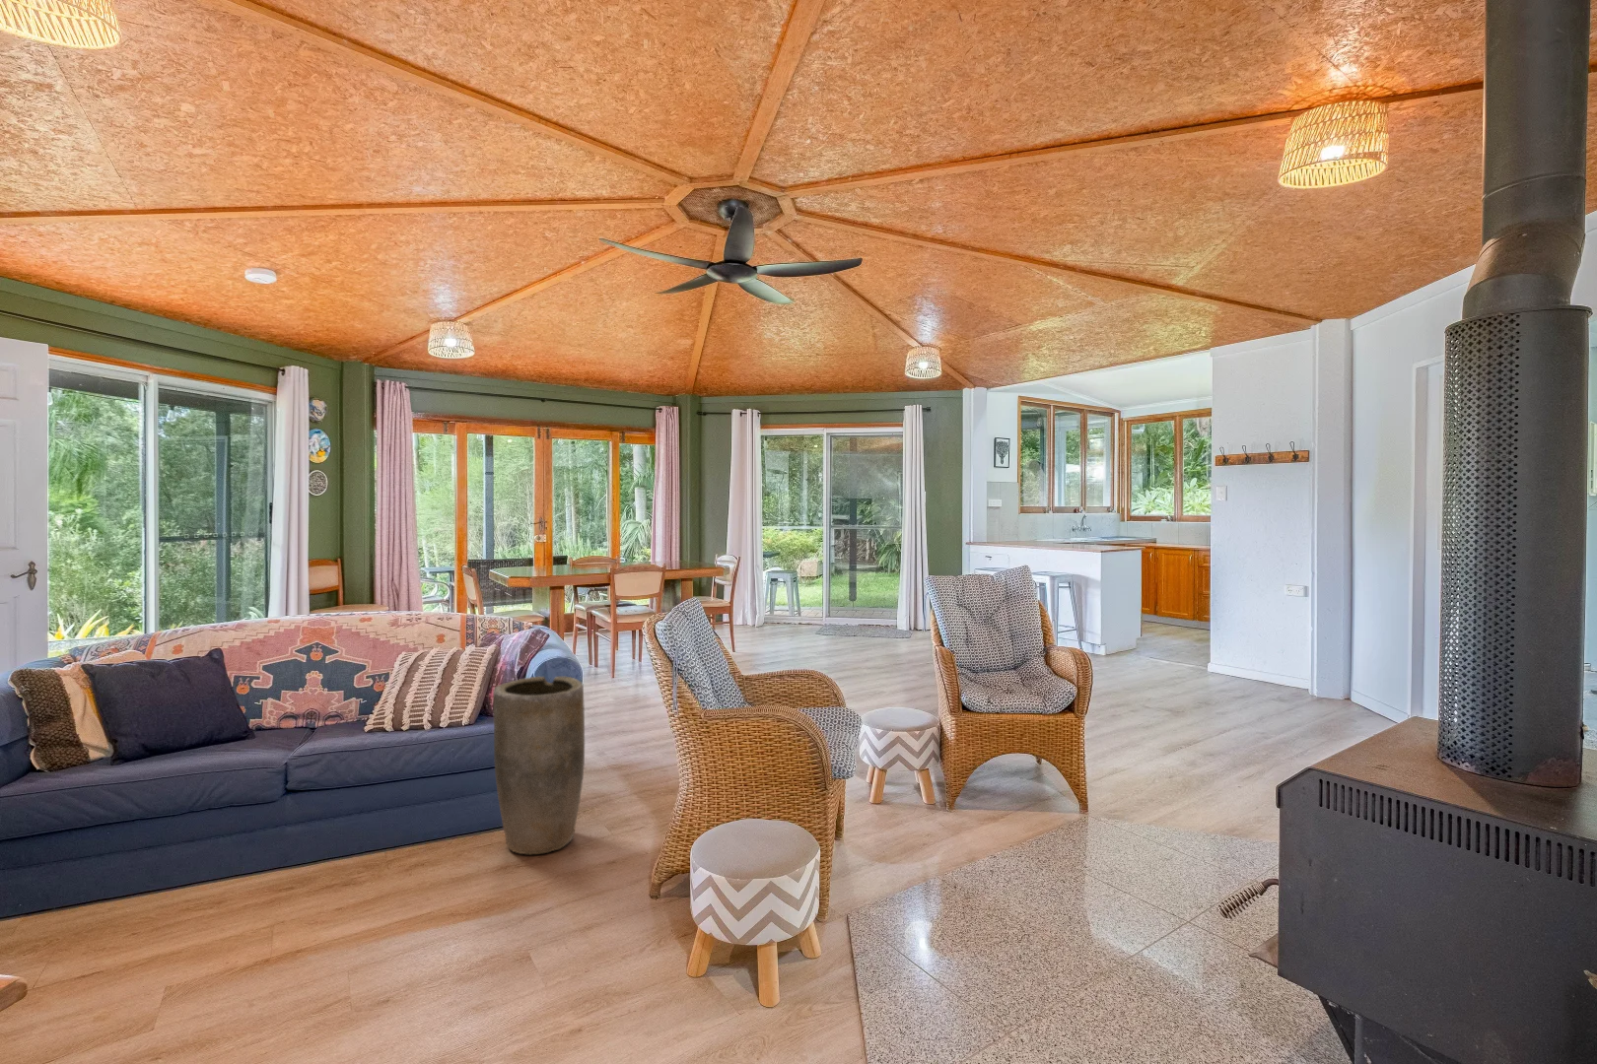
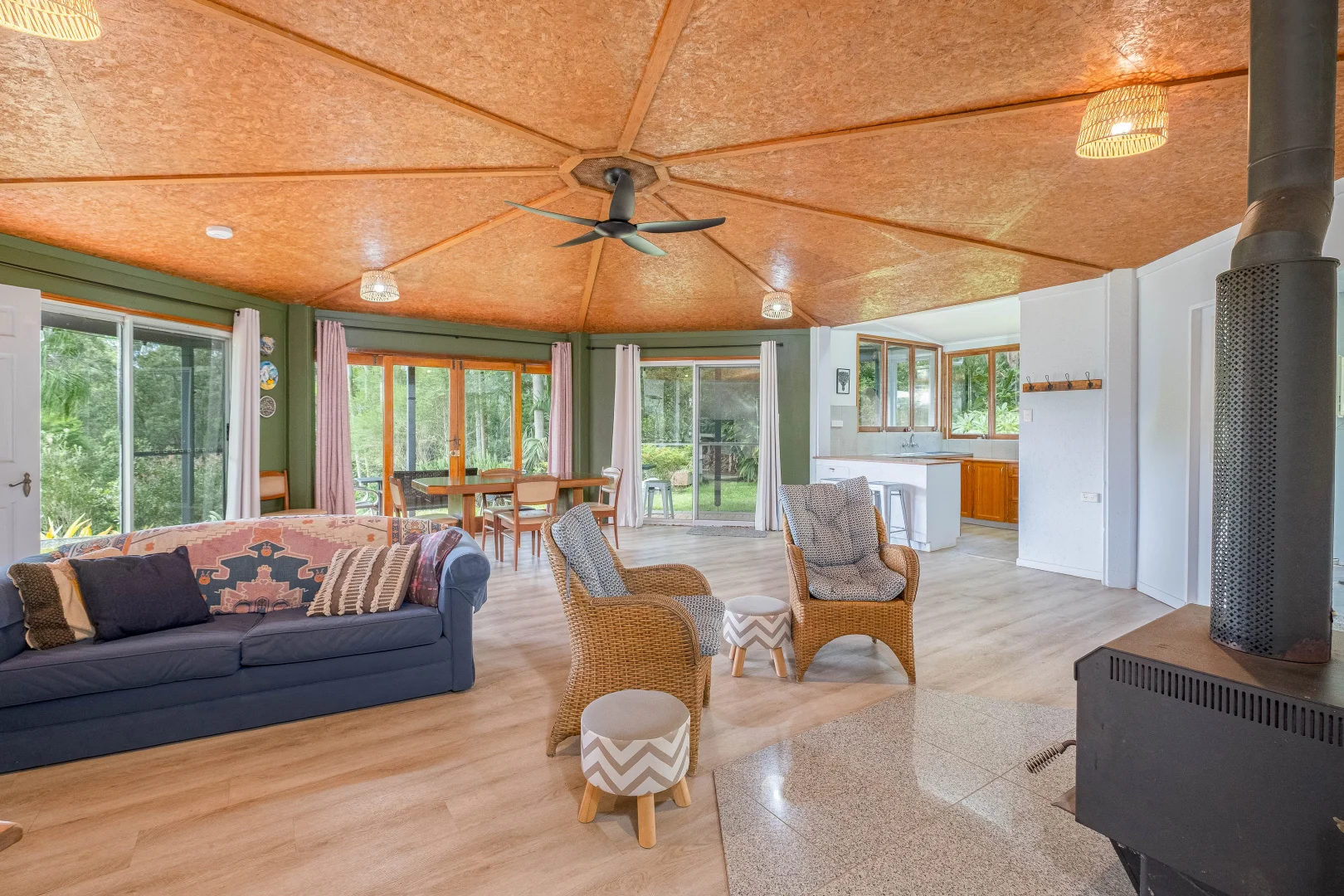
- vase (539, 764)
